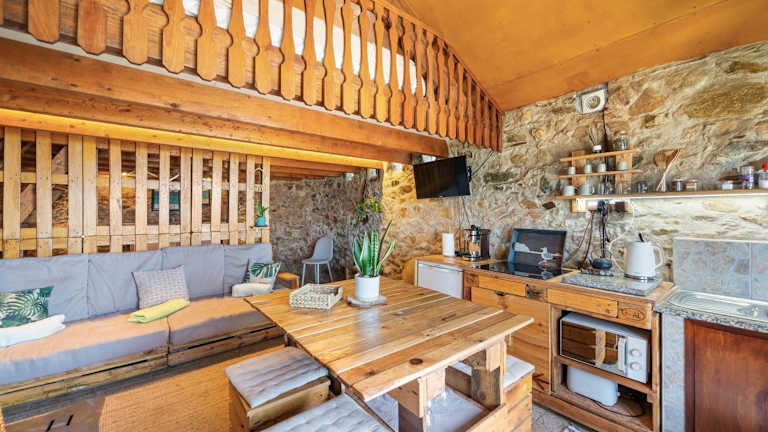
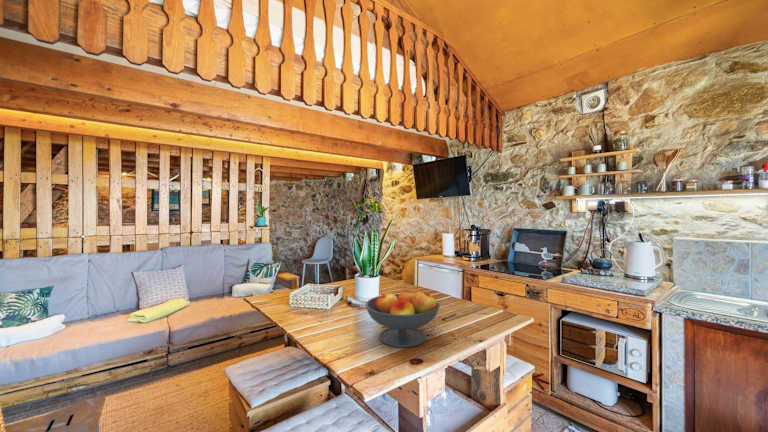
+ fruit bowl (402, 314)
